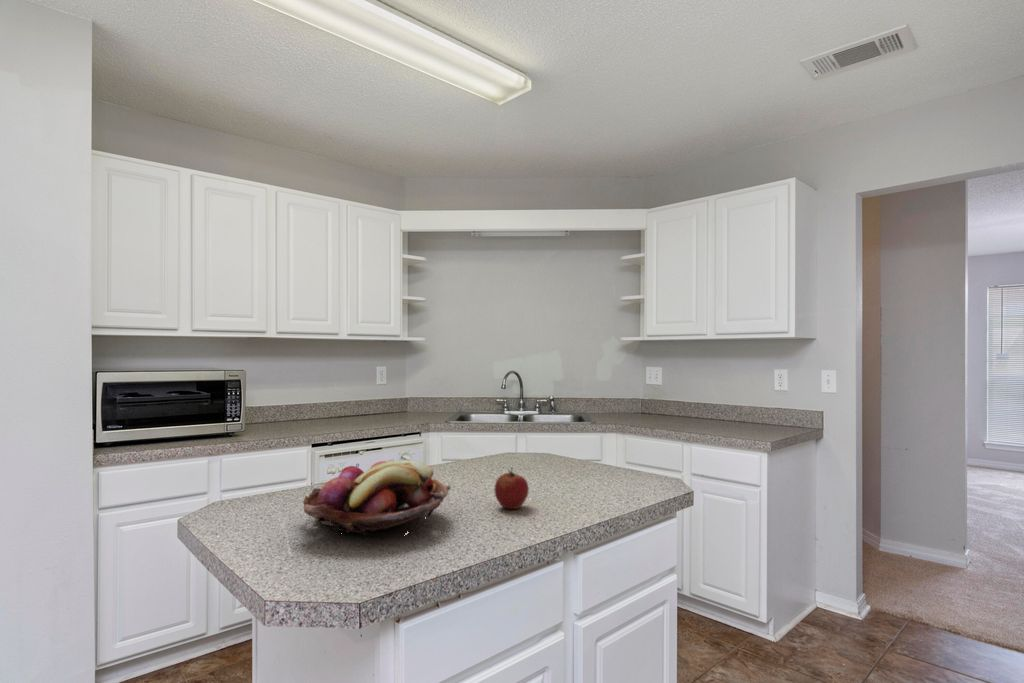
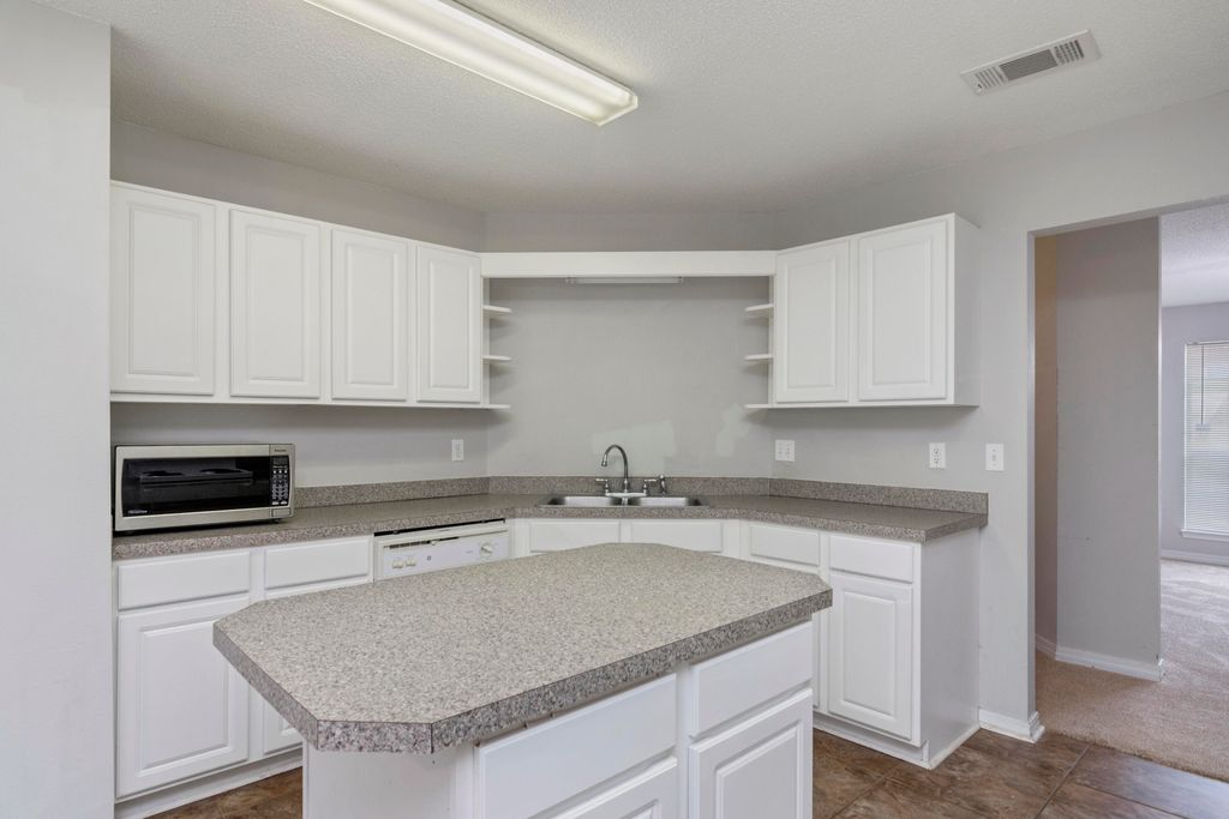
- fruit basket (377, 492)
- apple (511, 487)
